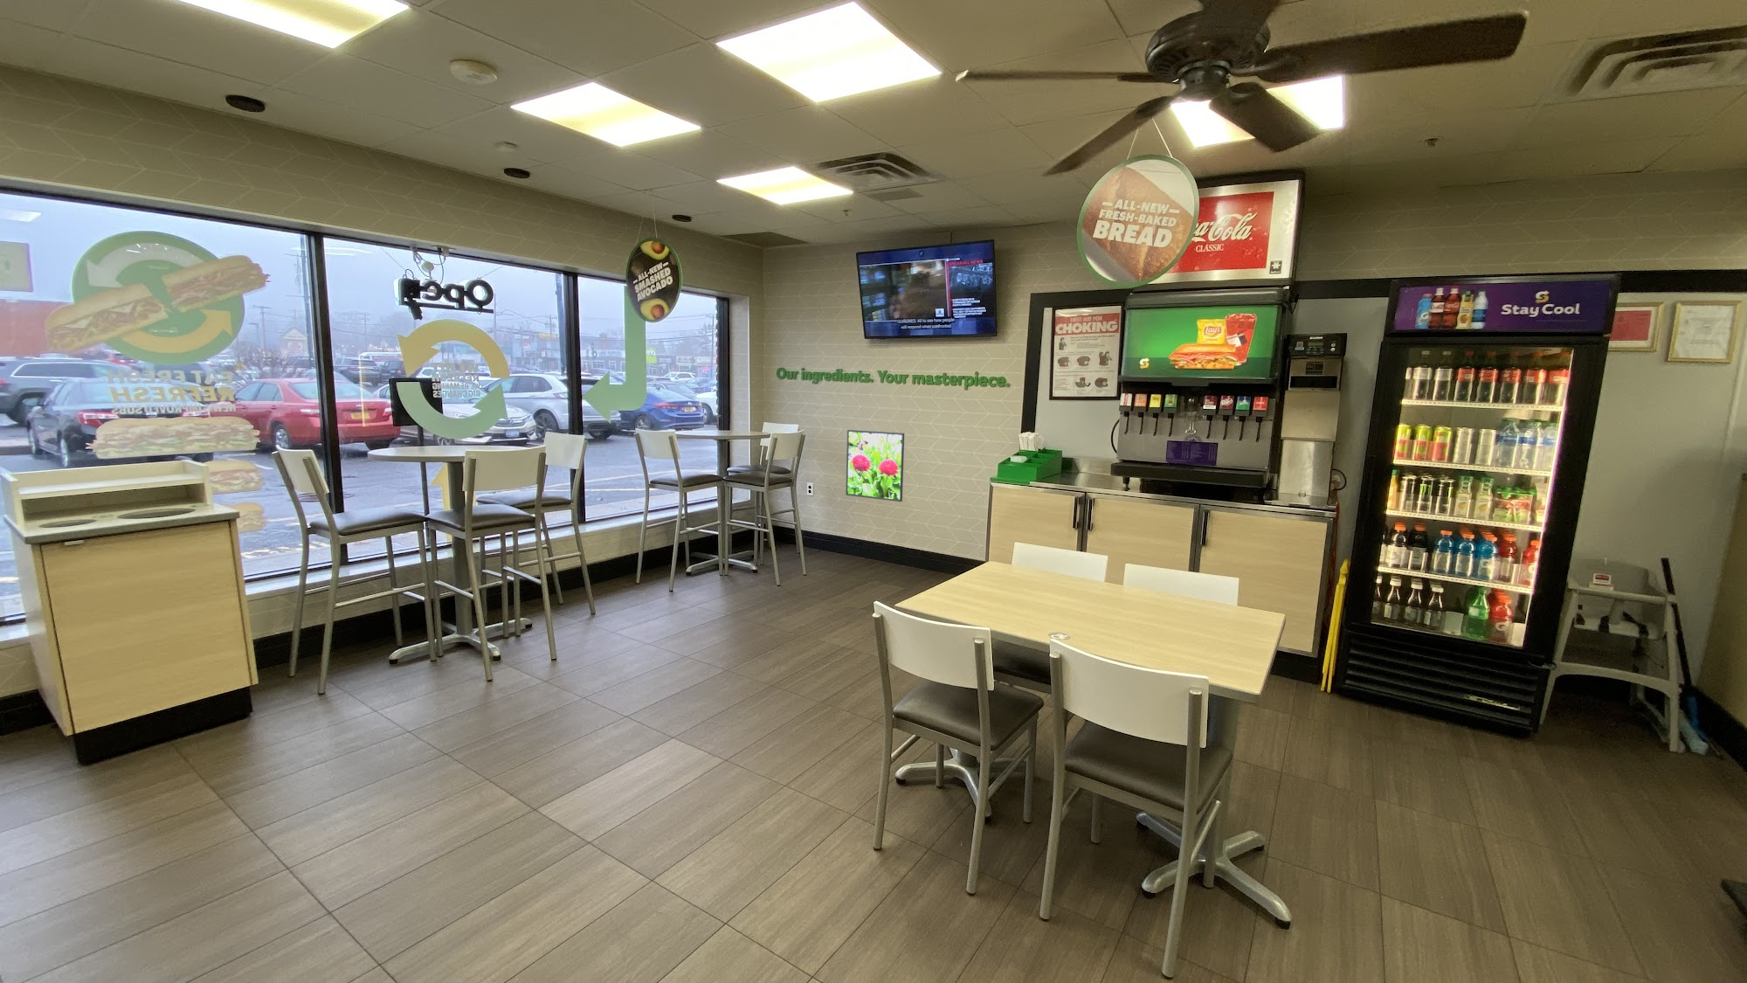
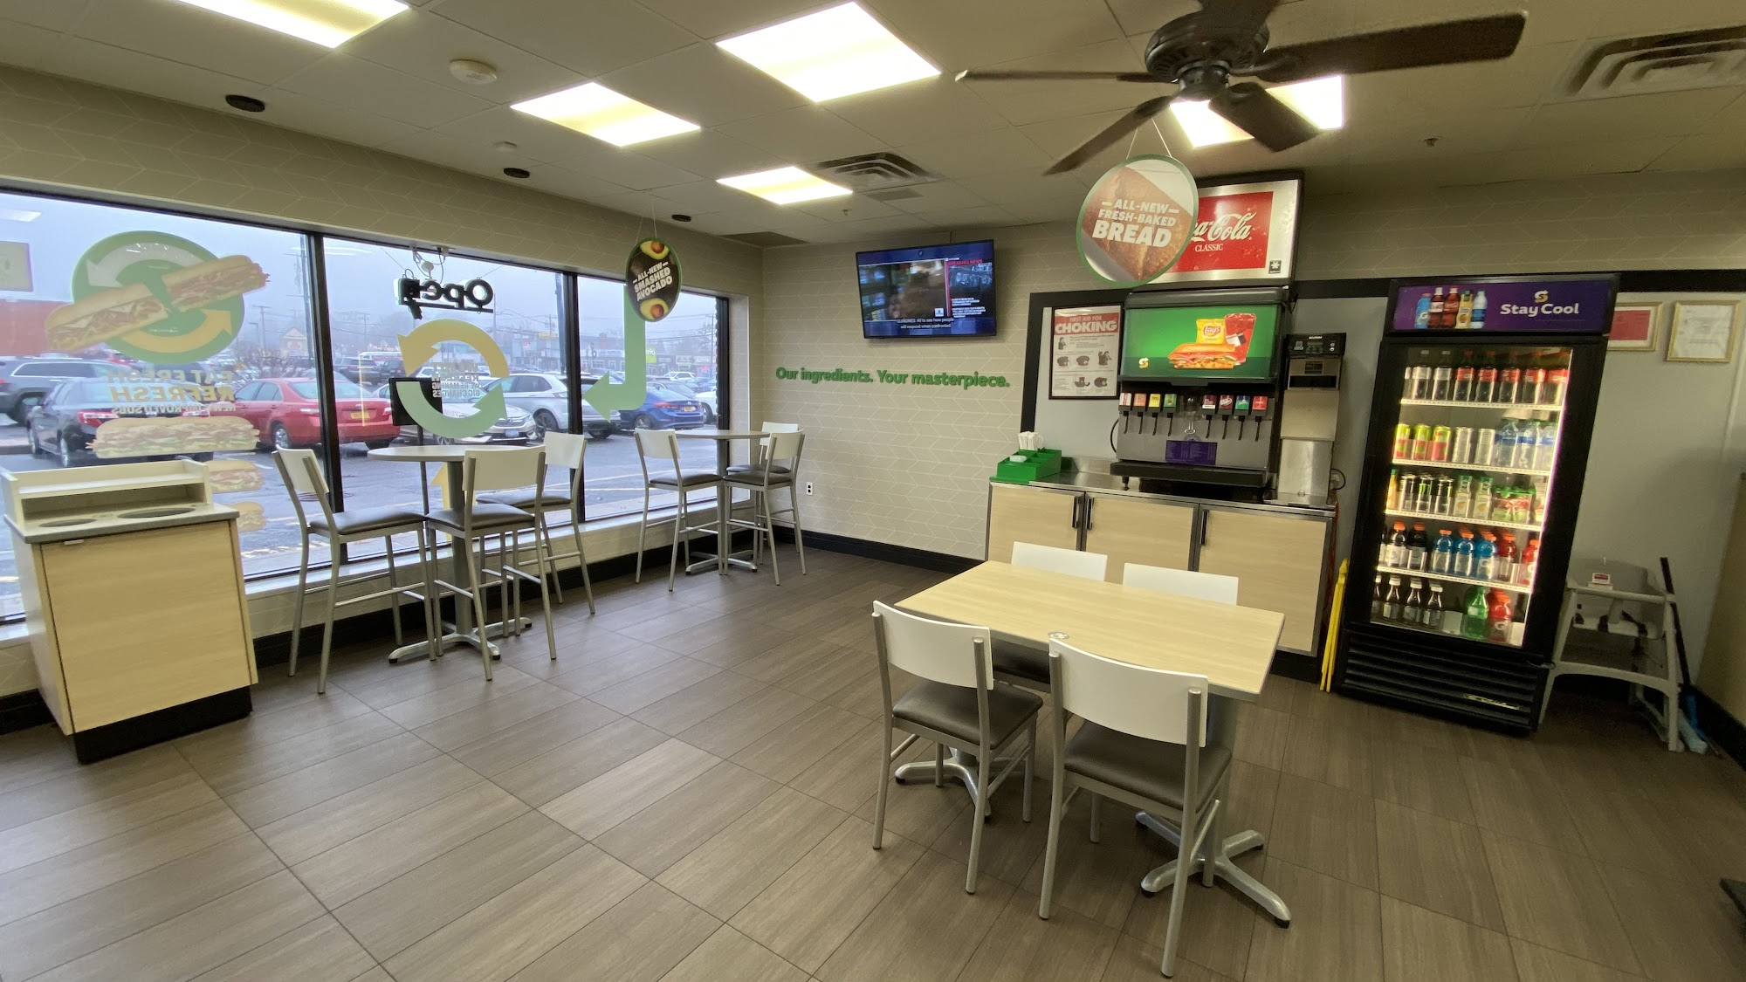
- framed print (874, 464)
